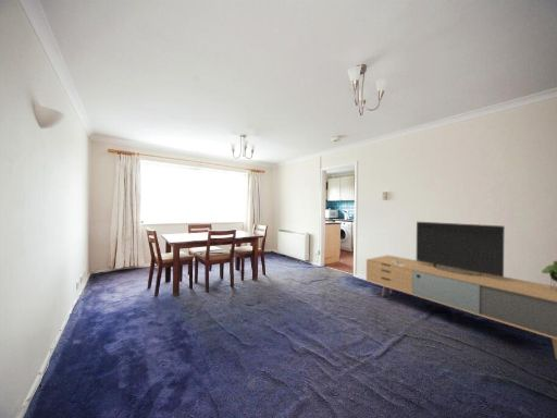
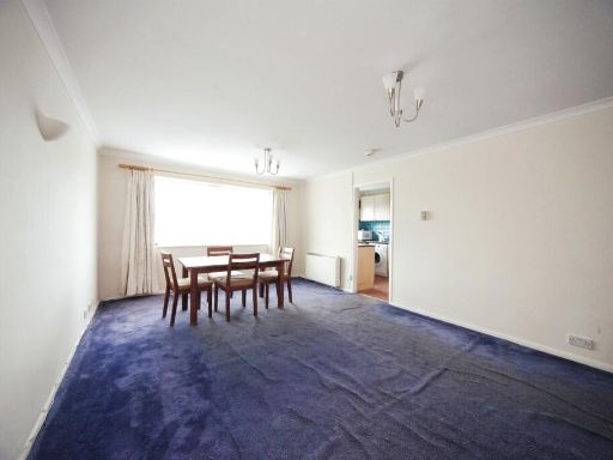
- media console (453, 270)
